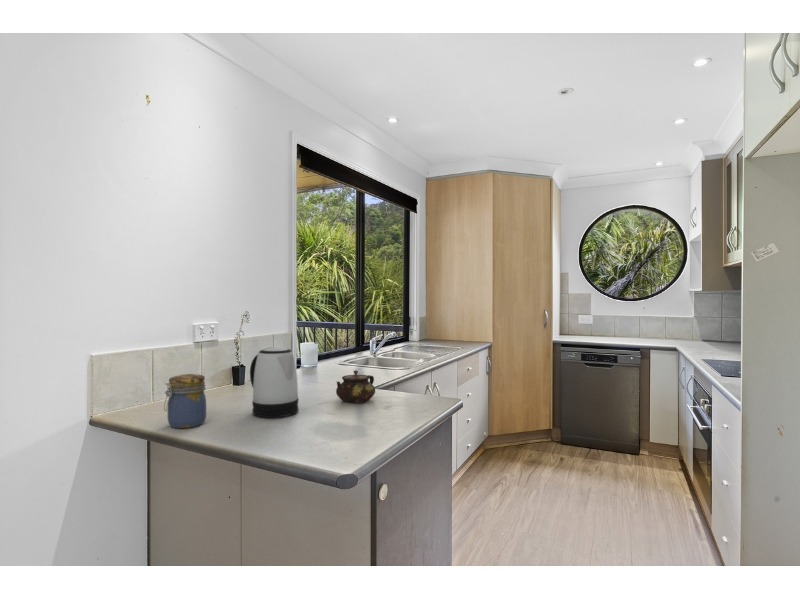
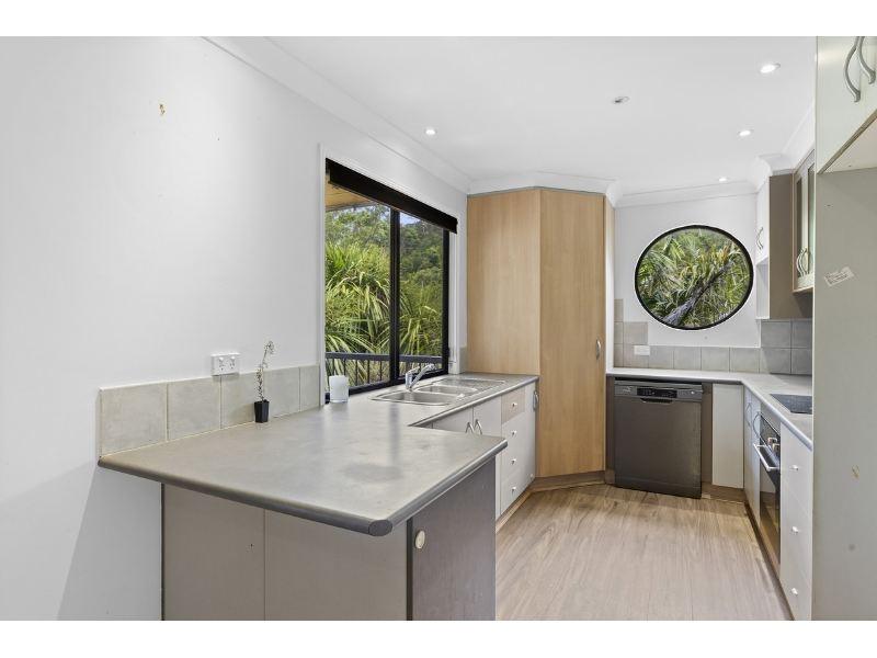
- jar (185, 400)
- kettle (271, 379)
- teapot (355, 385)
